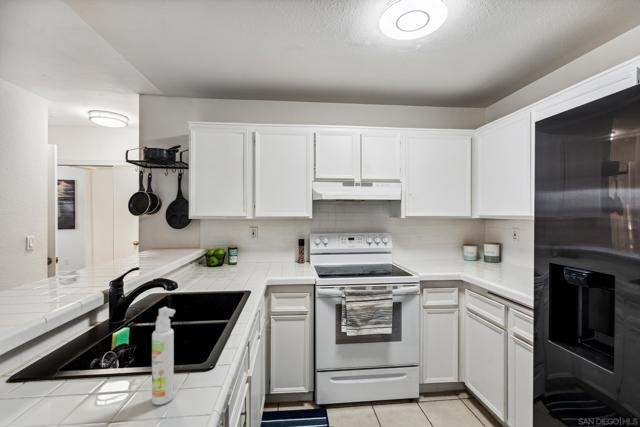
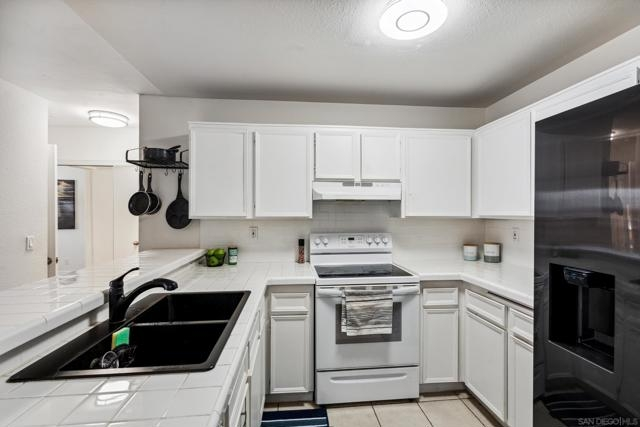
- spray bottle (164, 353)
